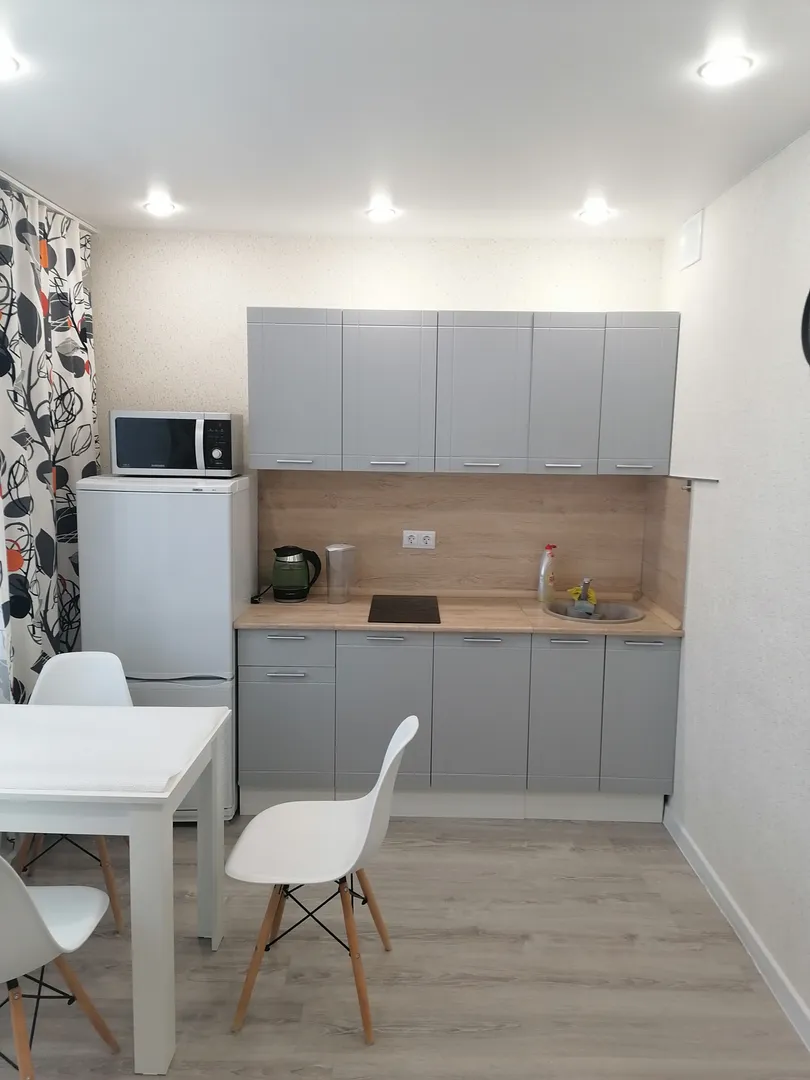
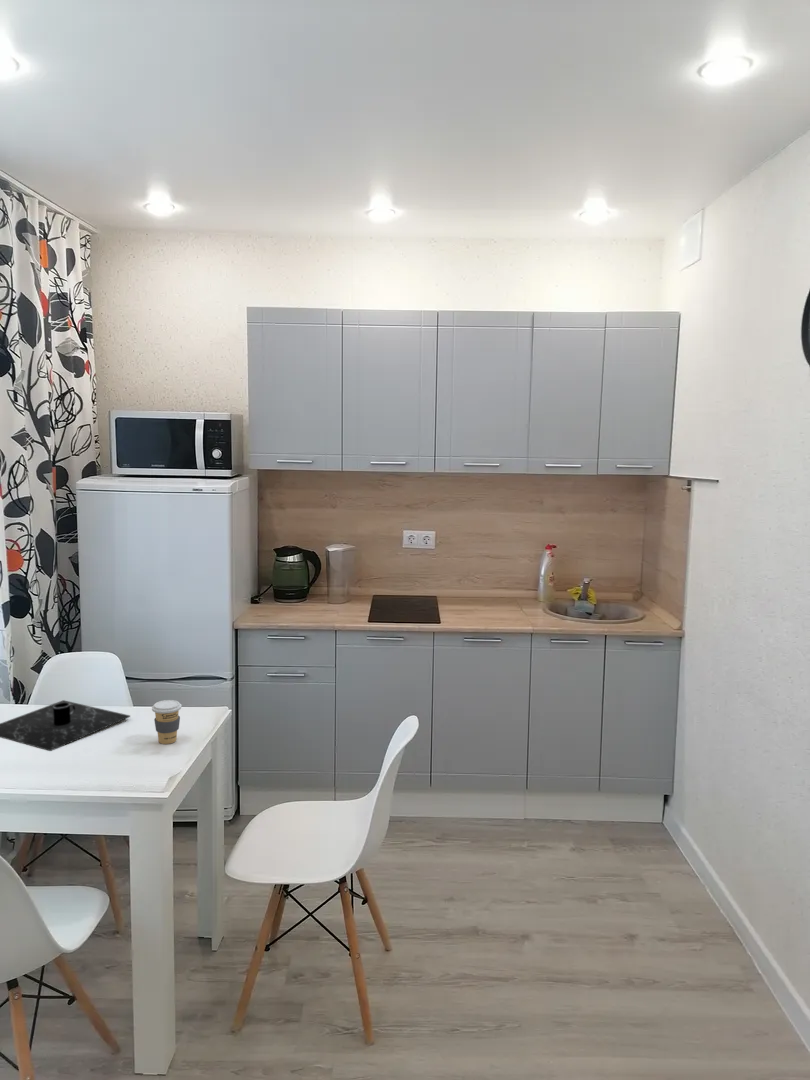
+ placemat (57, 715)
+ coffee cup (167, 722)
